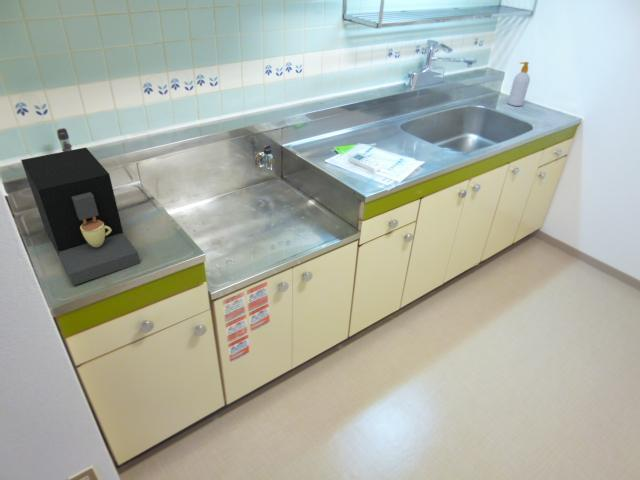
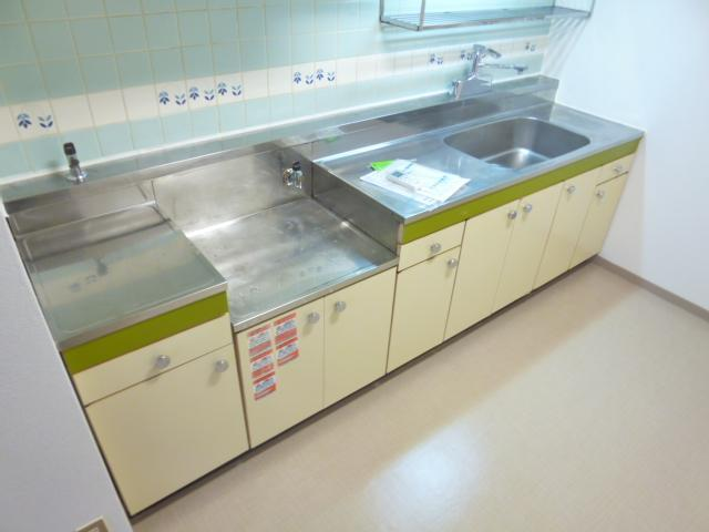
- coffee maker (80, 212)
- soap bottle (520, 83)
